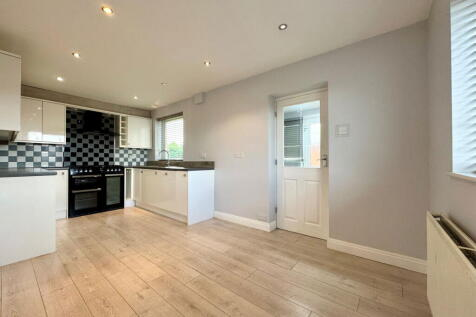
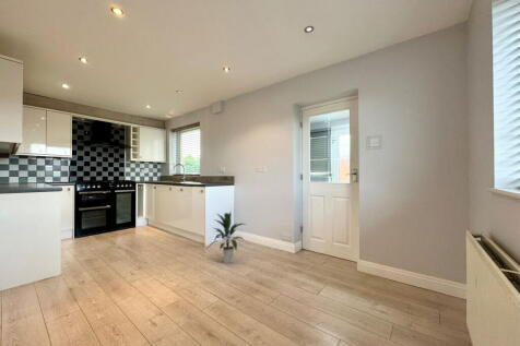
+ indoor plant (226, 236)
